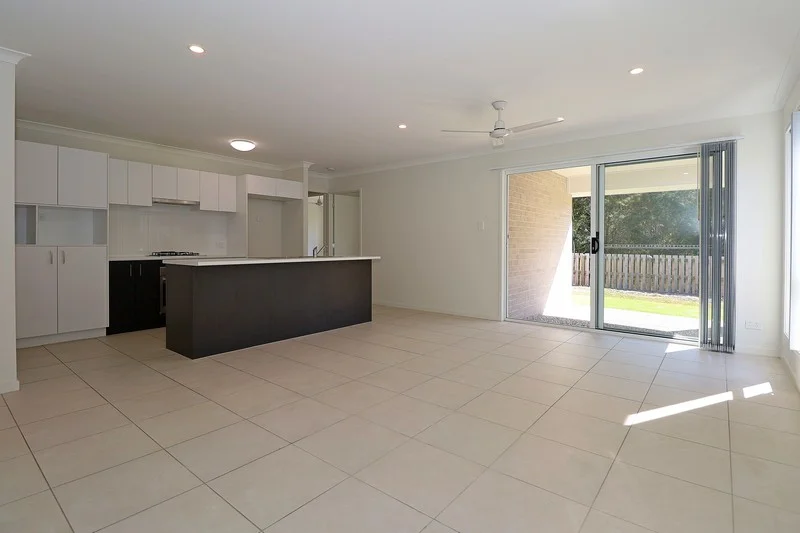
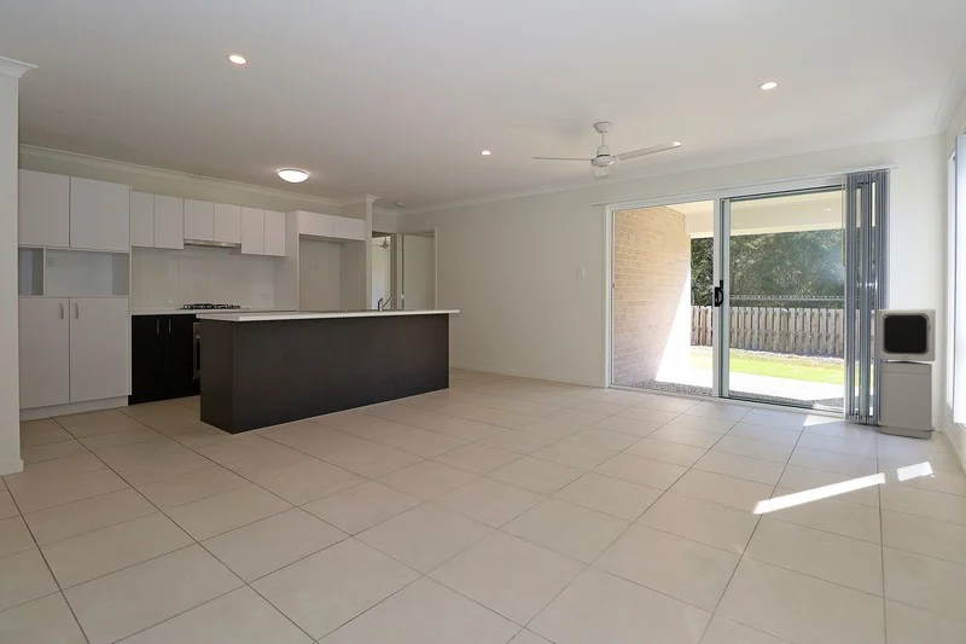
+ air purifier (904, 370)
